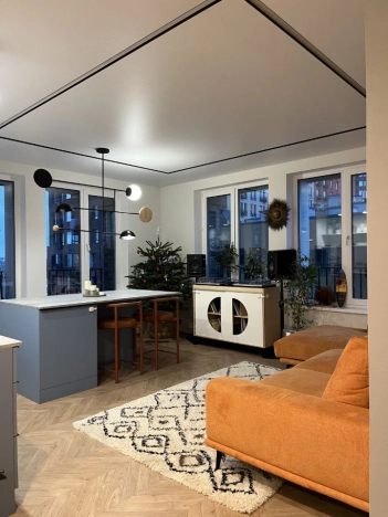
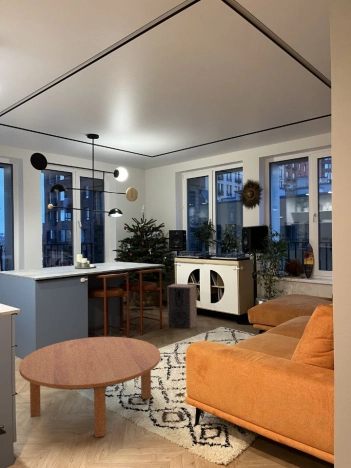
+ coffee table (93, 380)
+ speaker (182, 306)
